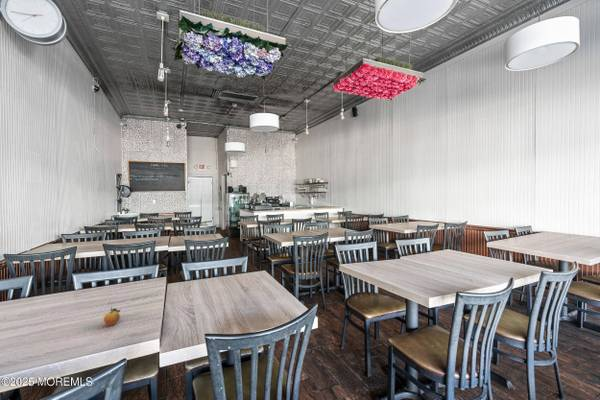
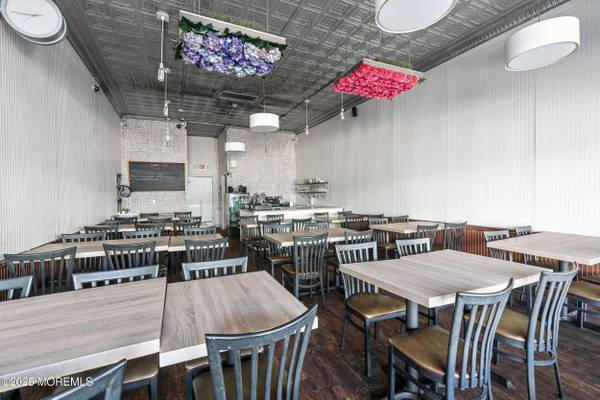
- fruit (114, 314)
